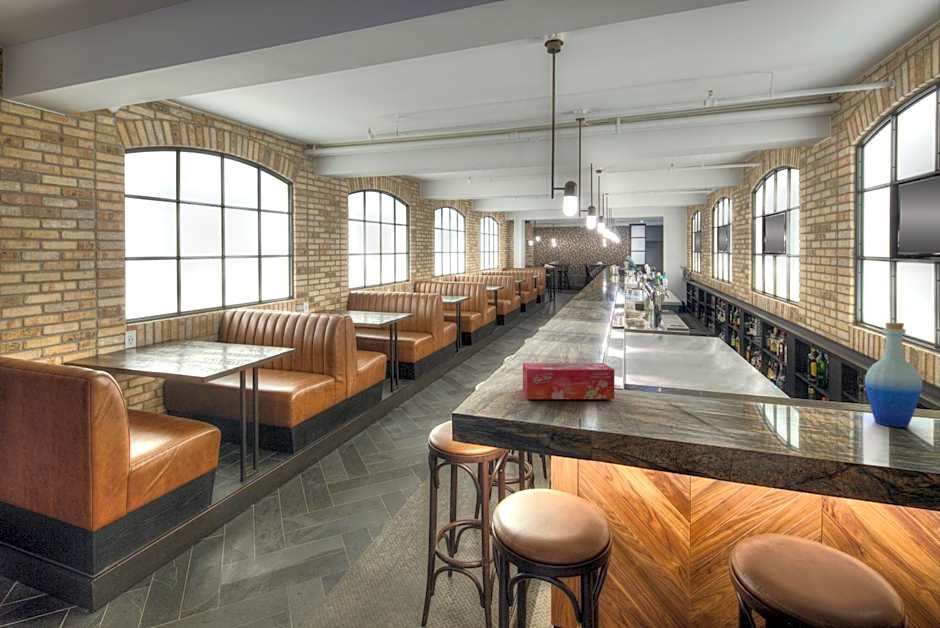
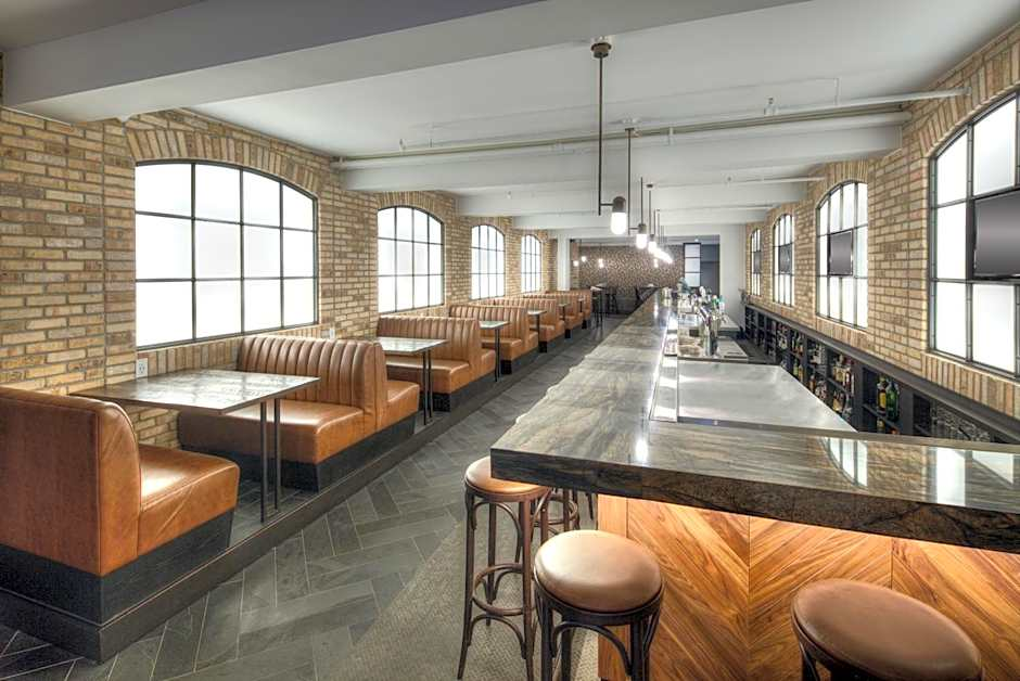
- tissue box (566, 380)
- bottle (893, 373)
